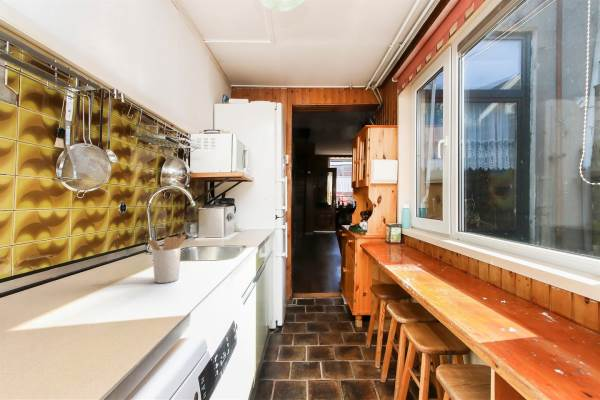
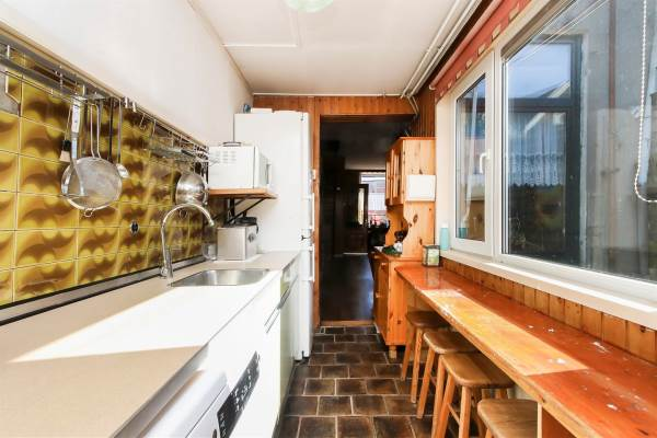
- utensil holder (169, 256)
